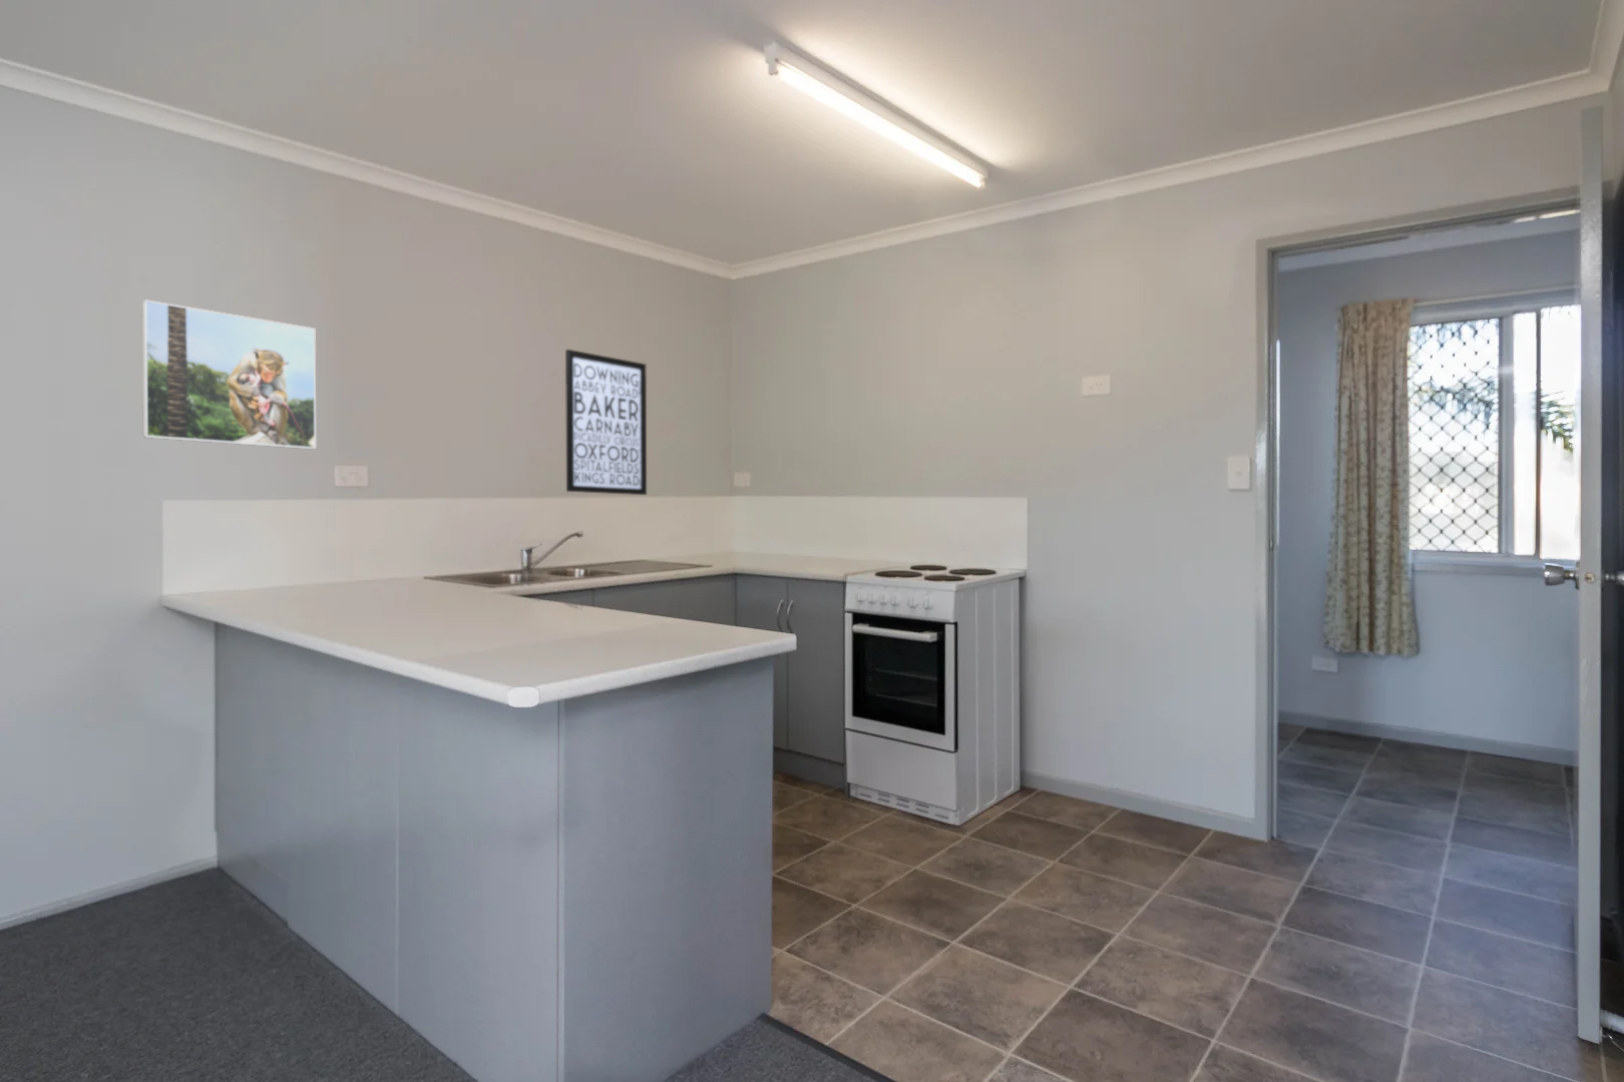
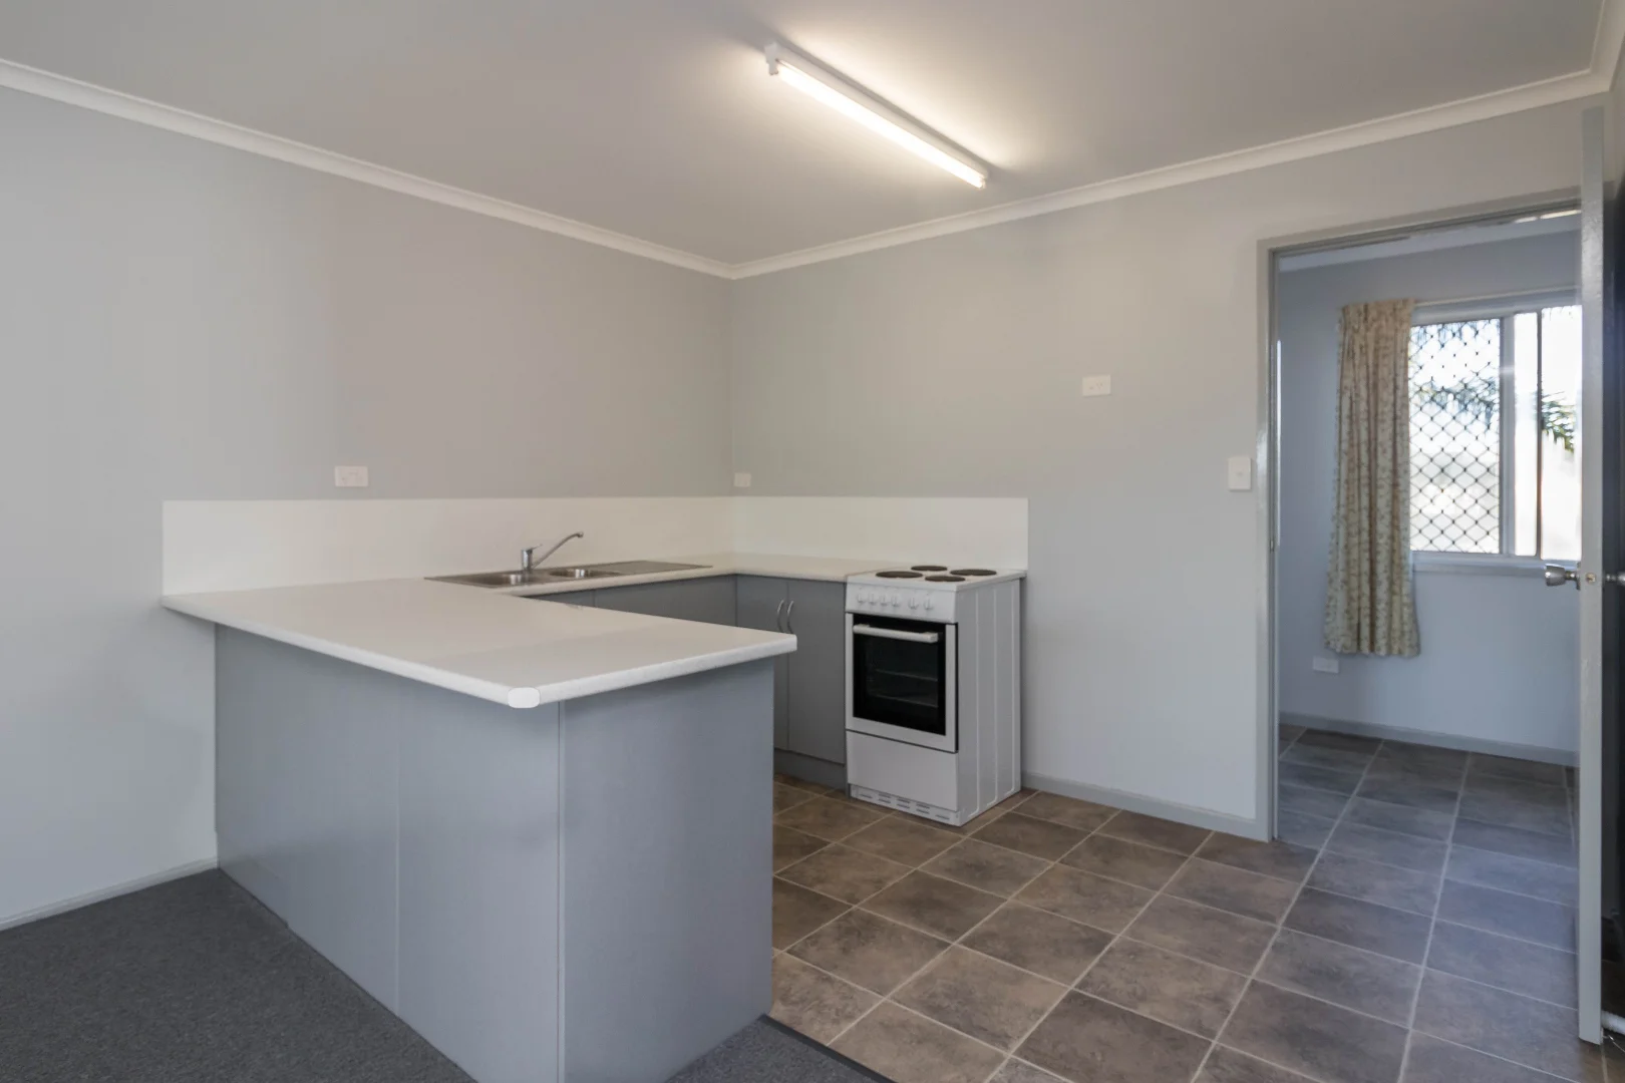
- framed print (233, 379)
- wall art (608, 425)
